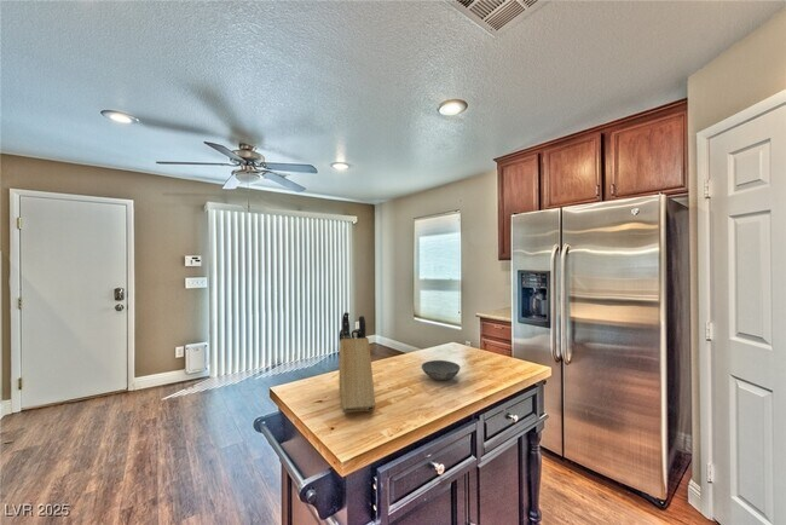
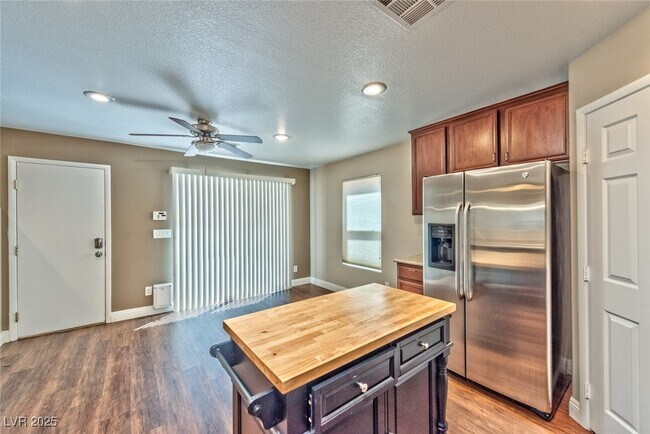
- knife block (354, 354)
- bowl (440, 371)
